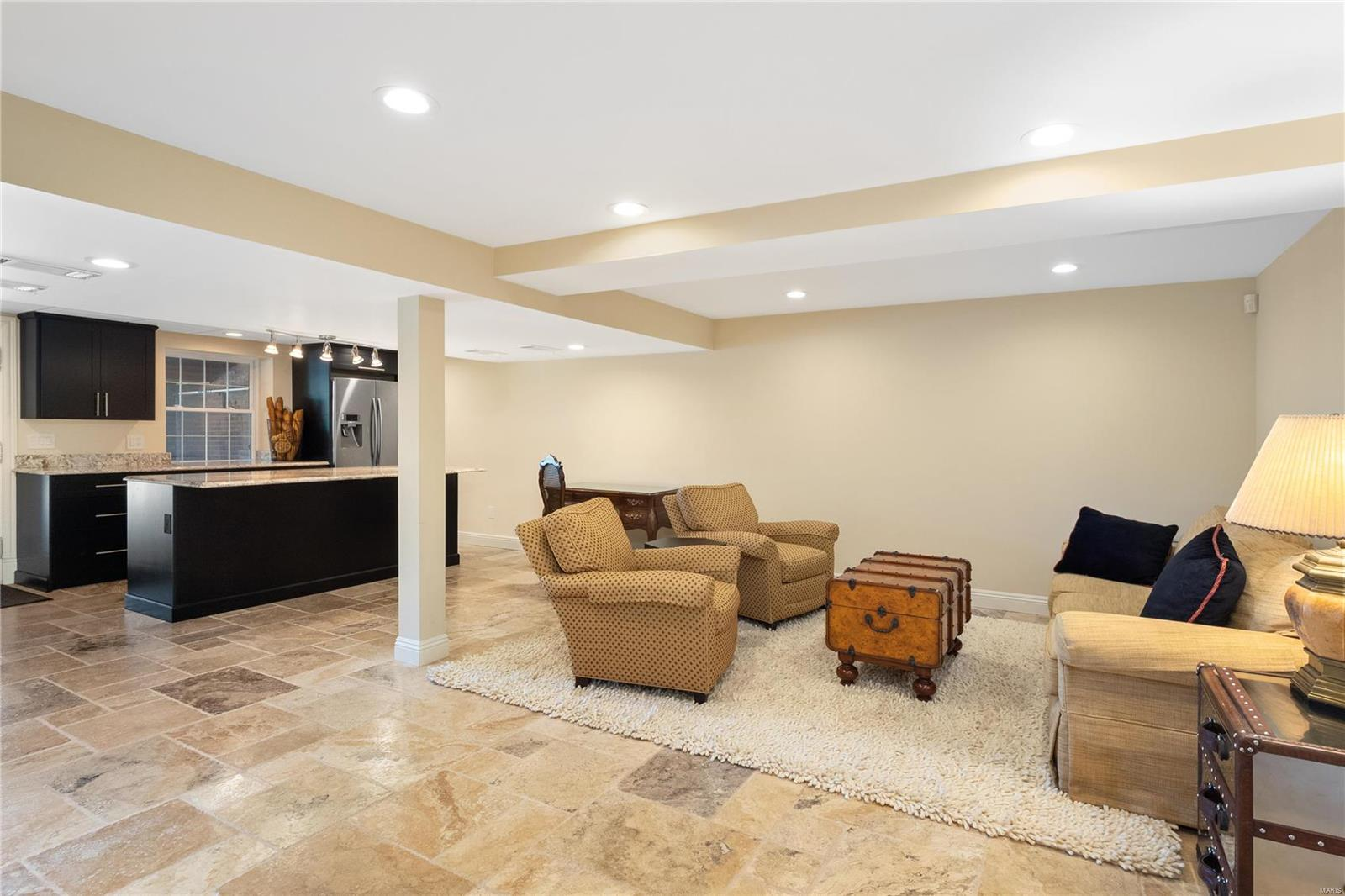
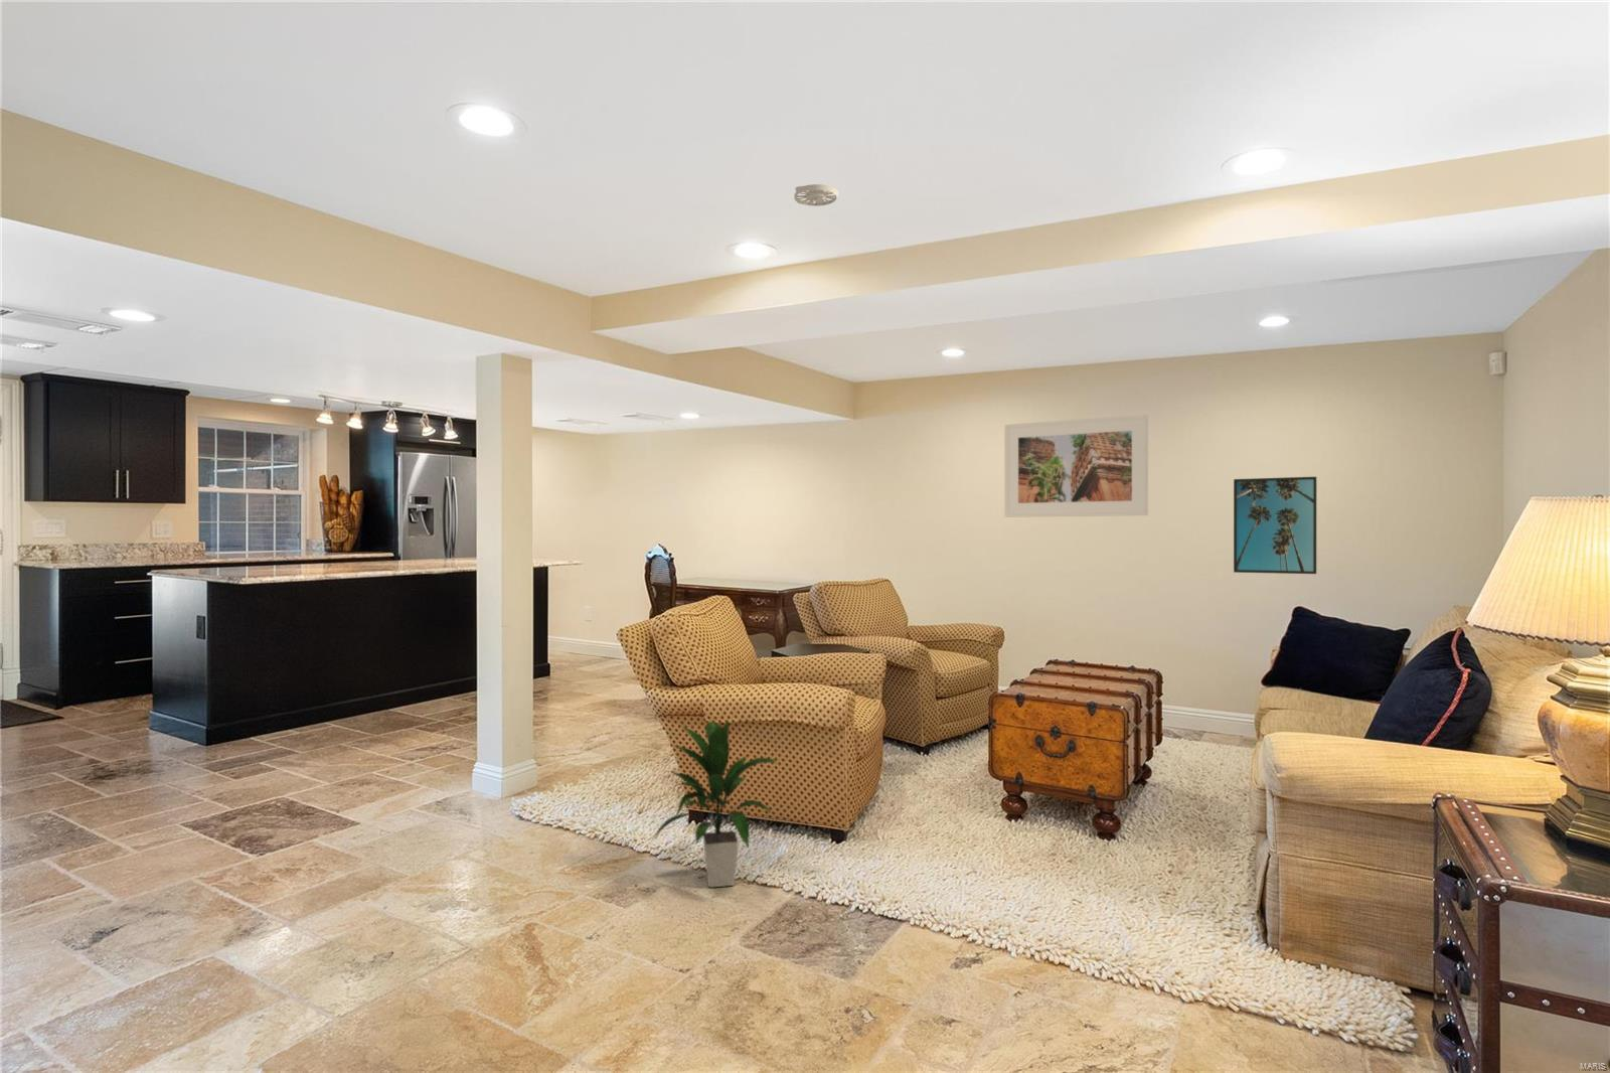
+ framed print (1073, 468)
+ indoor plant (715, 798)
+ smoke detector (816, 196)
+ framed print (1274, 526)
